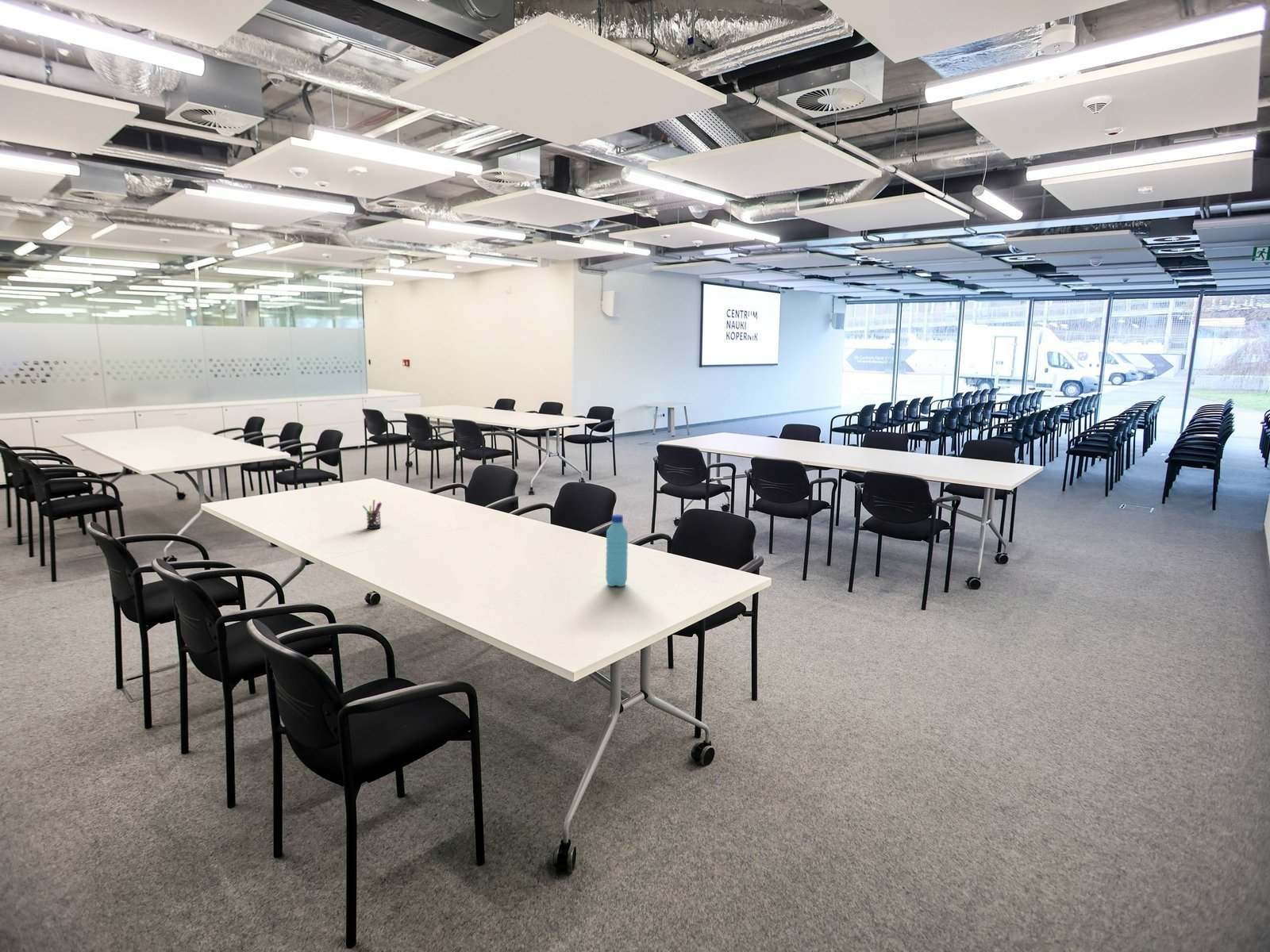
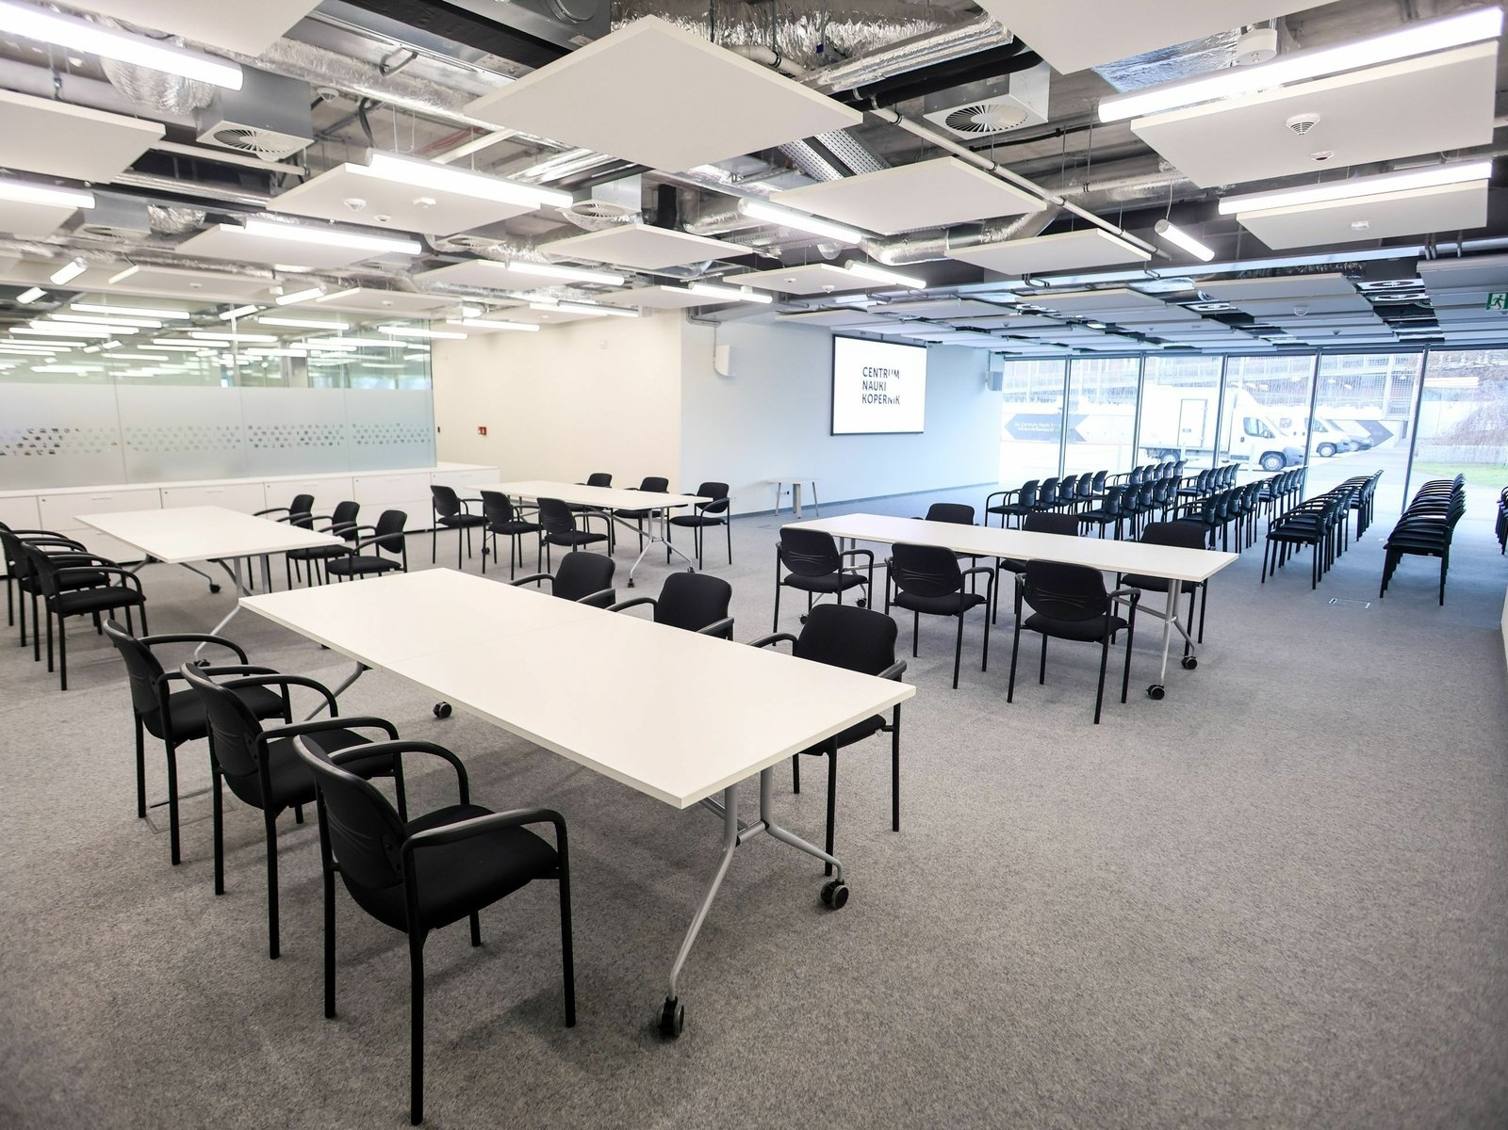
- water bottle (617, 550)
- pen holder (371, 514)
